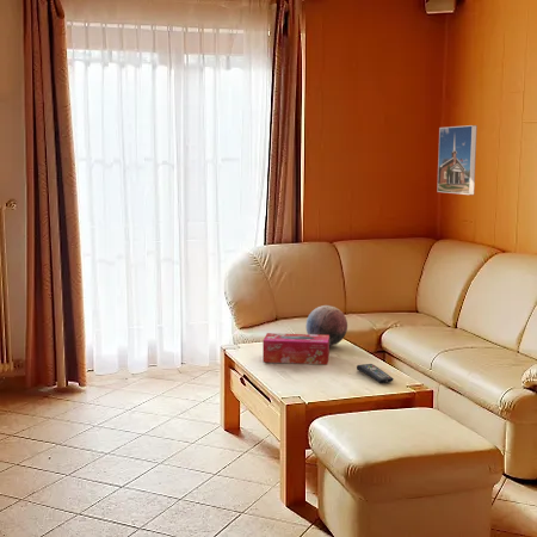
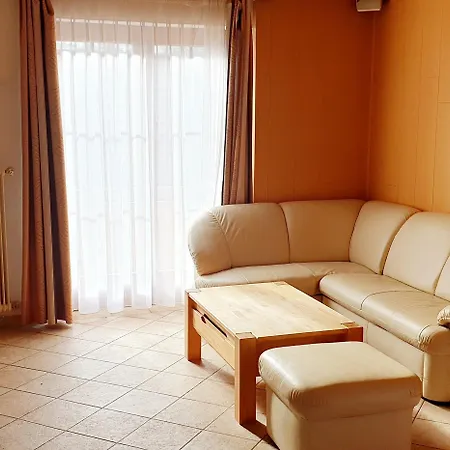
- tissue box (296, 347)
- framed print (456, 160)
- decorative orb (326, 326)
- remote control (374, 372)
